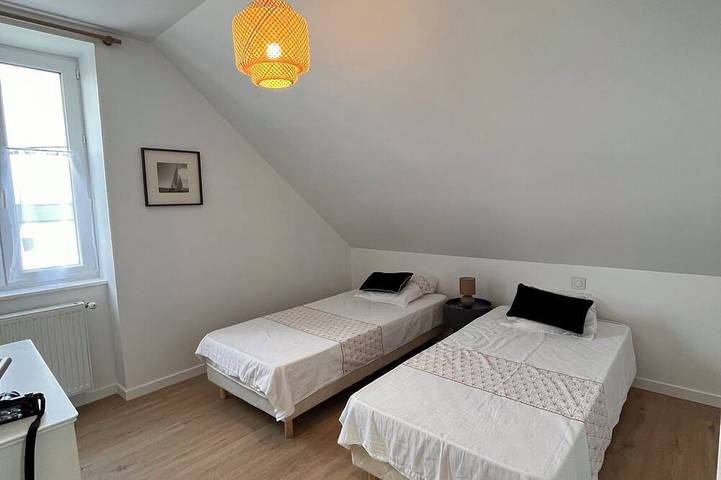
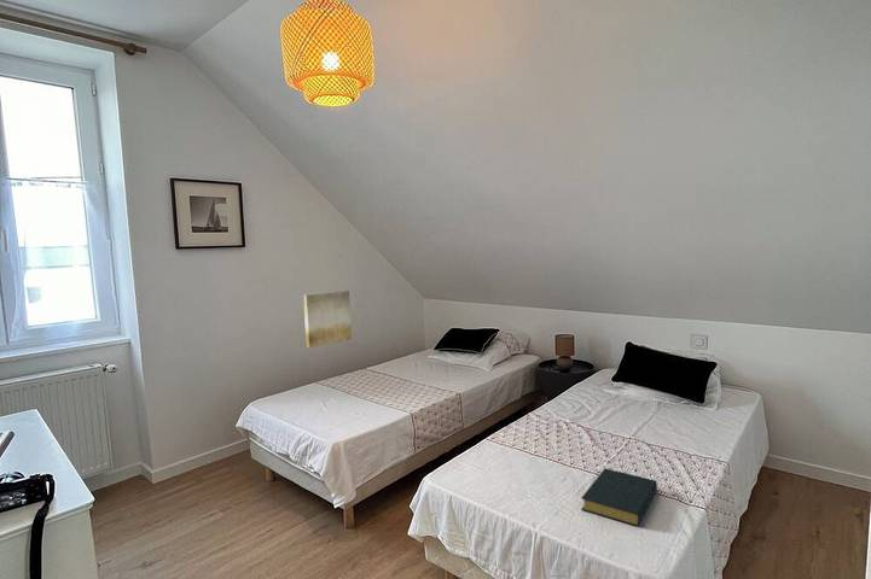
+ wall art (327, 317)
+ hardback book (620, 495)
